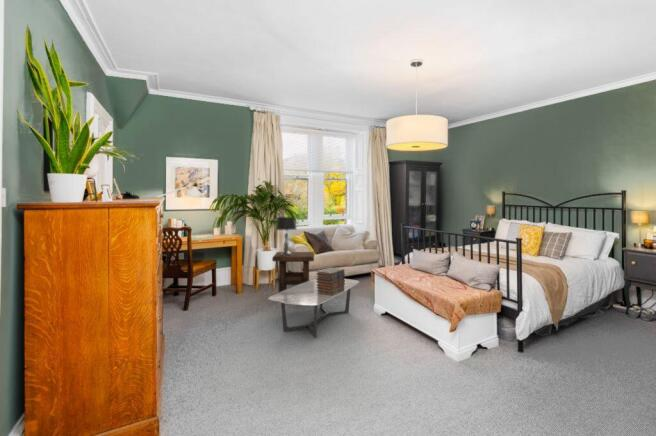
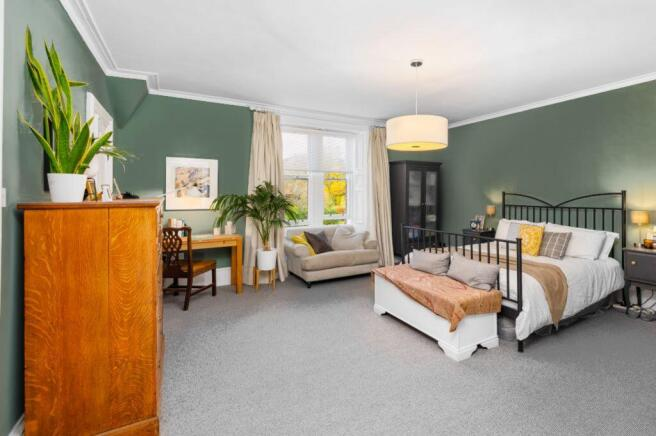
- coffee table (318, 304)
- table lamp (286, 235)
- book stack (330, 280)
- side table (294, 274)
